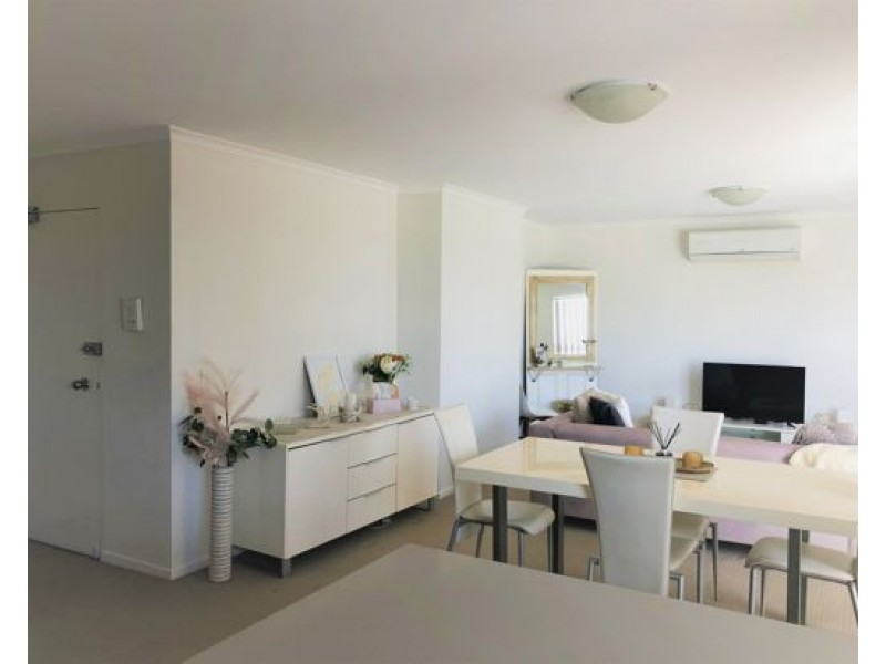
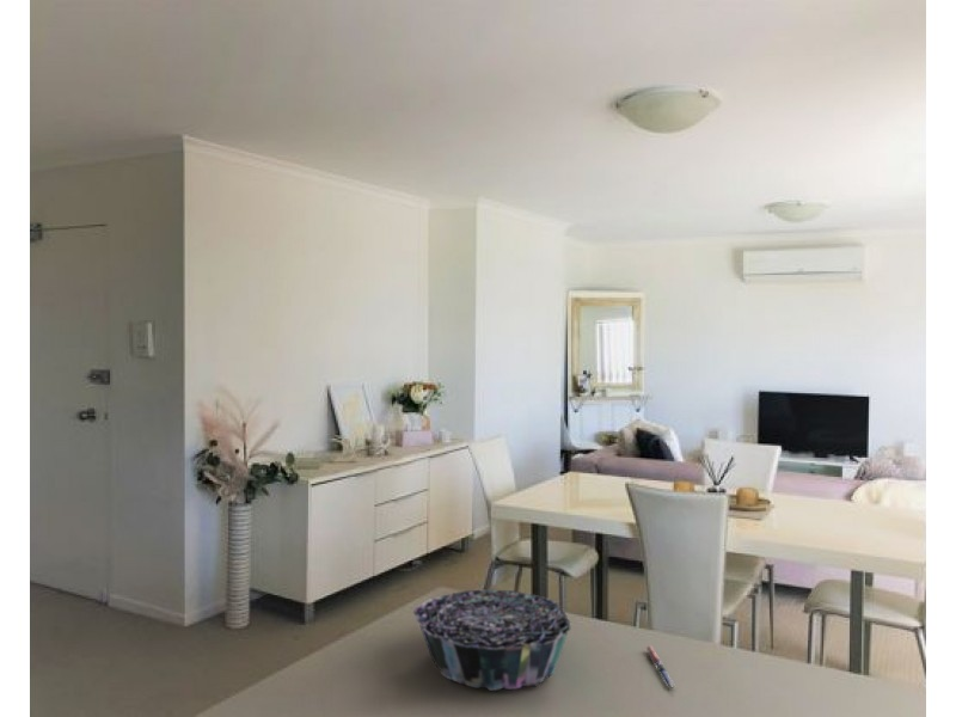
+ decorative bowl (494, 638)
+ pen (660, 664)
